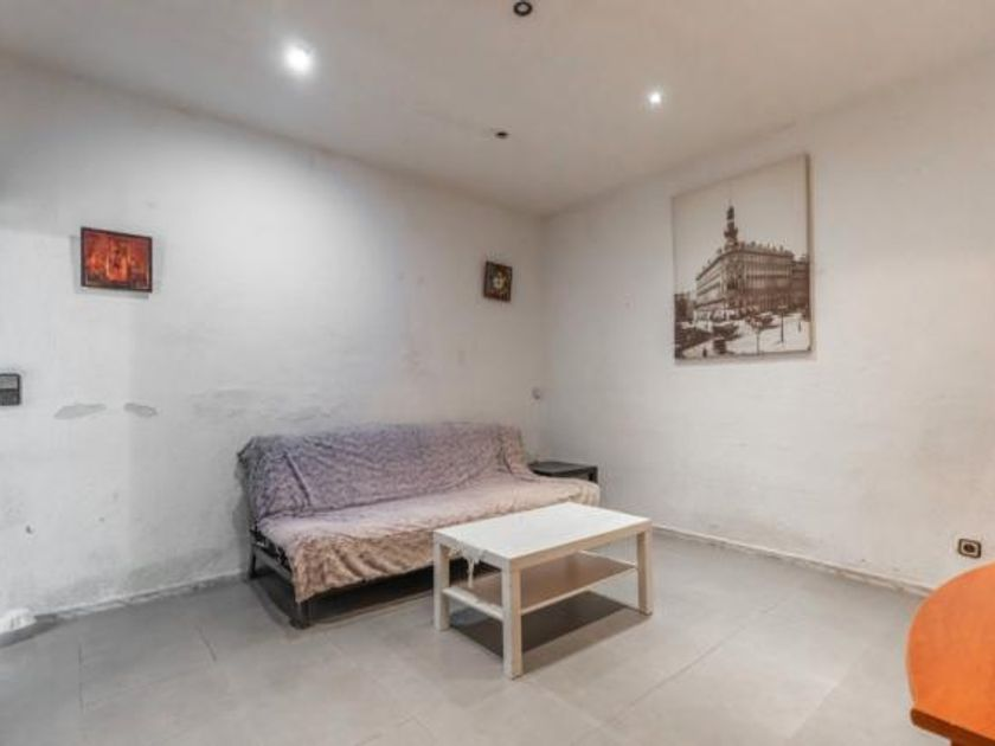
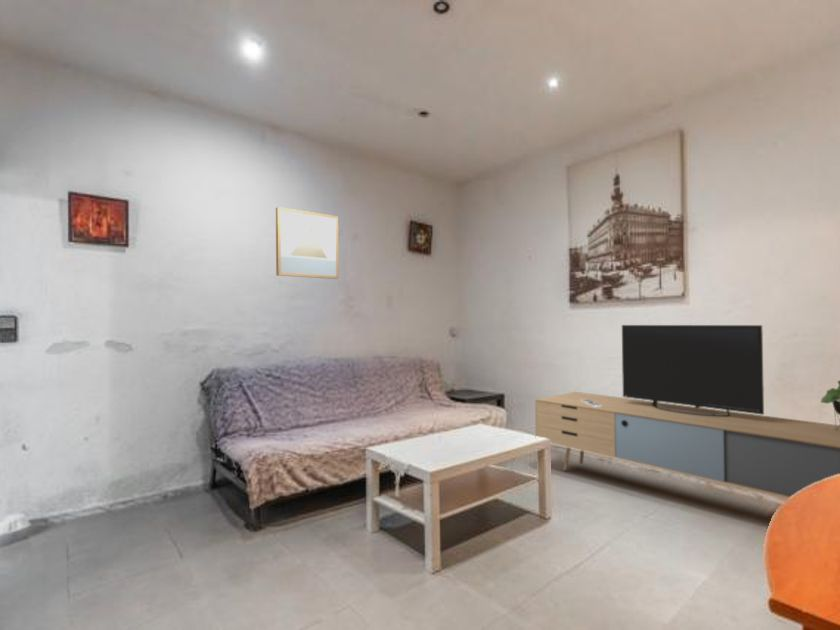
+ wall art (308, 244)
+ media console (683, 410)
